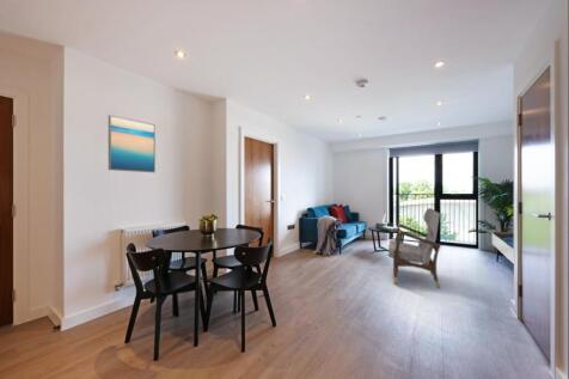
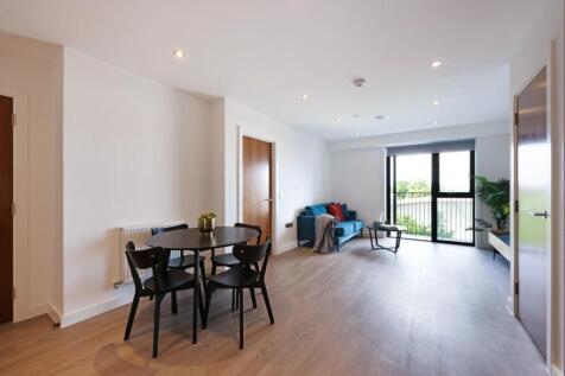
- armchair (412, 245)
- wall art (133, 145)
